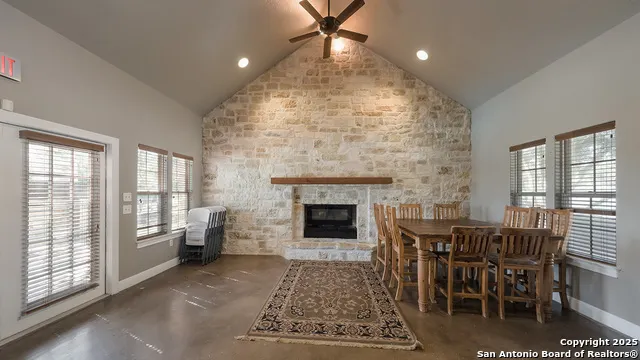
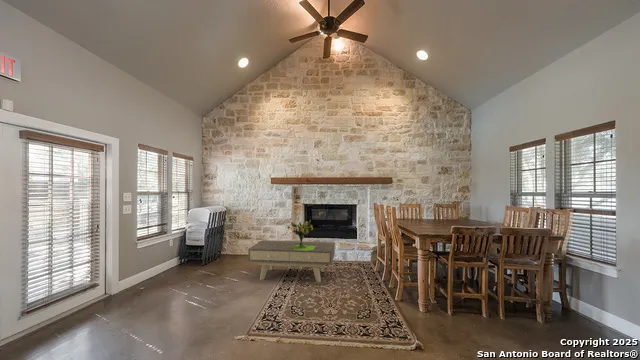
+ bouquet (299, 233)
+ coffee table (293, 260)
